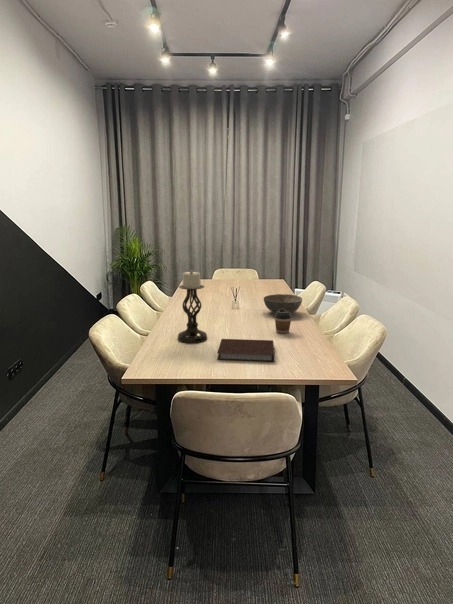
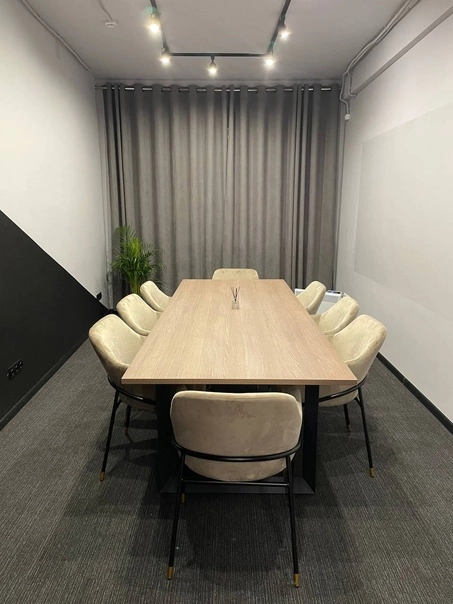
- notebook (246, 349)
- coffee cup (282, 321)
- bowl (282, 305)
- candle holder (191, 305)
